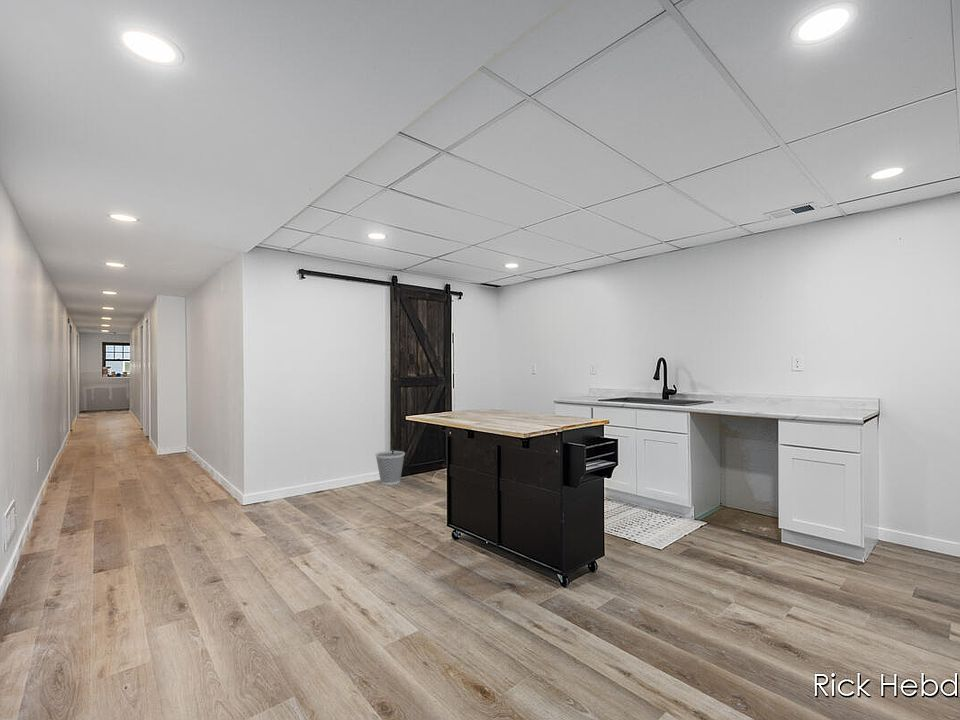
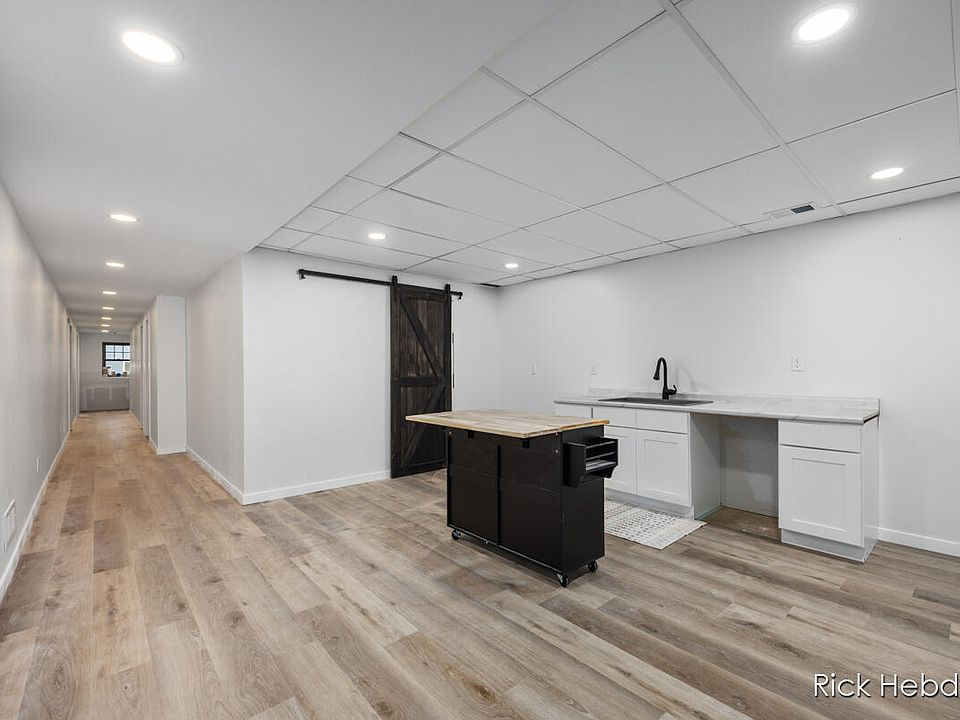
- wastebasket (390, 468)
